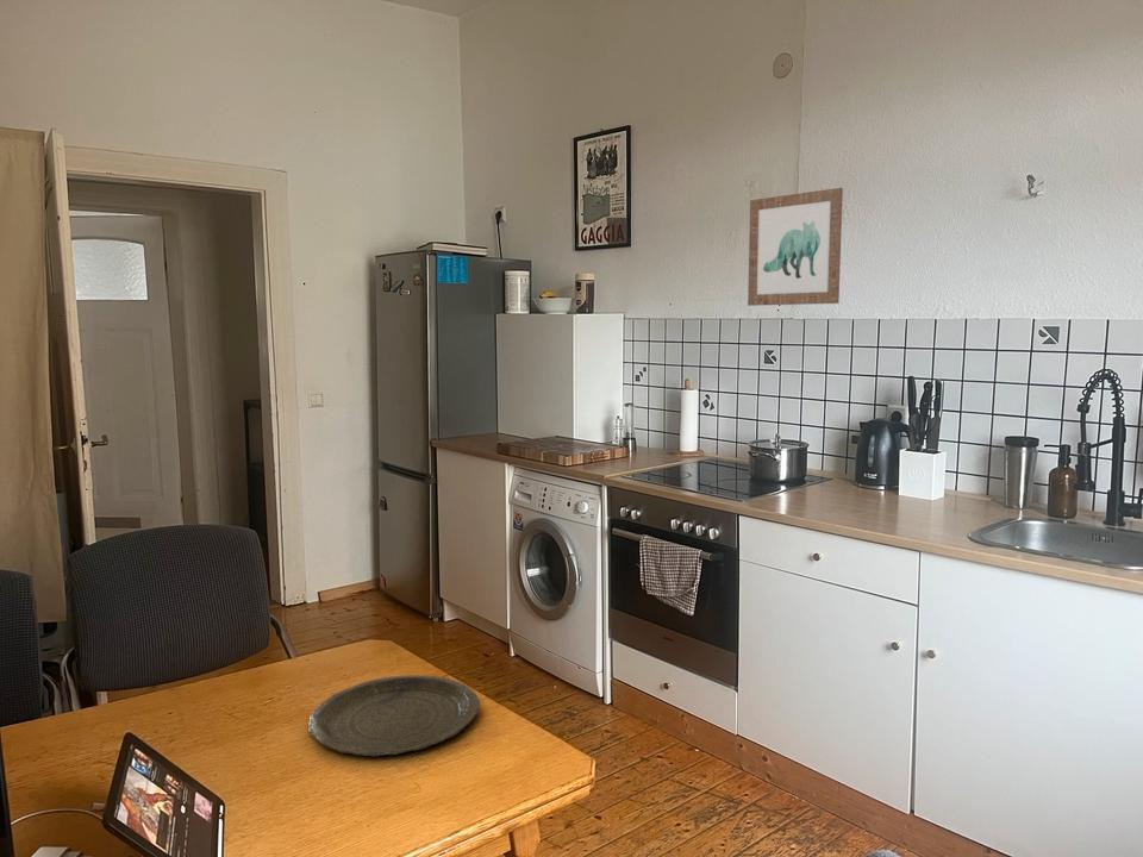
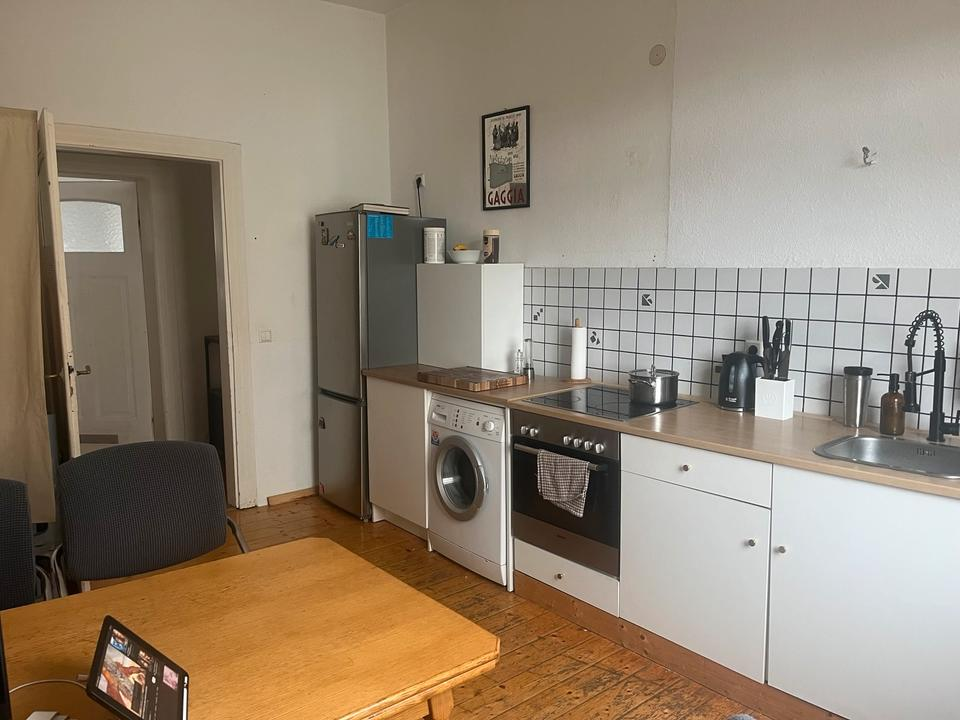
- plate (395, 714)
- wall art (792, 249)
